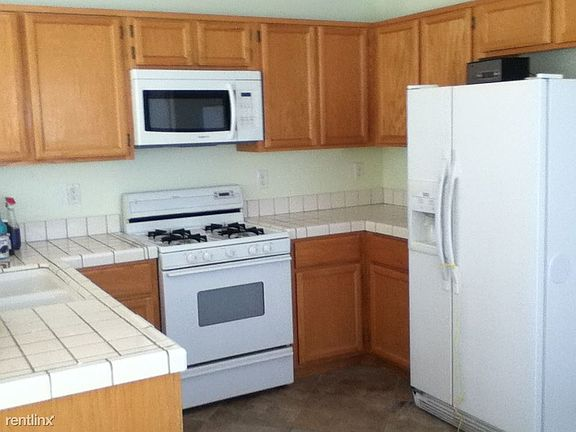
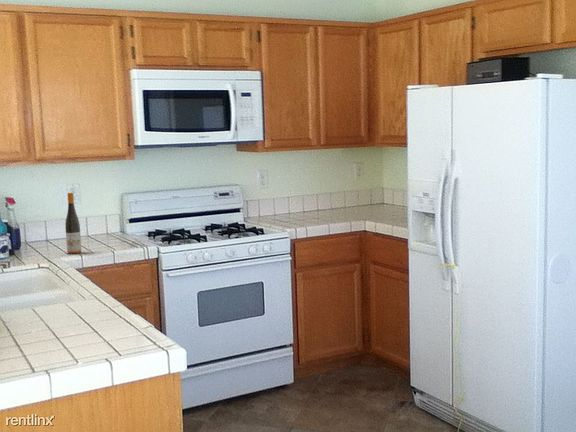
+ wine bottle (72, 222)
